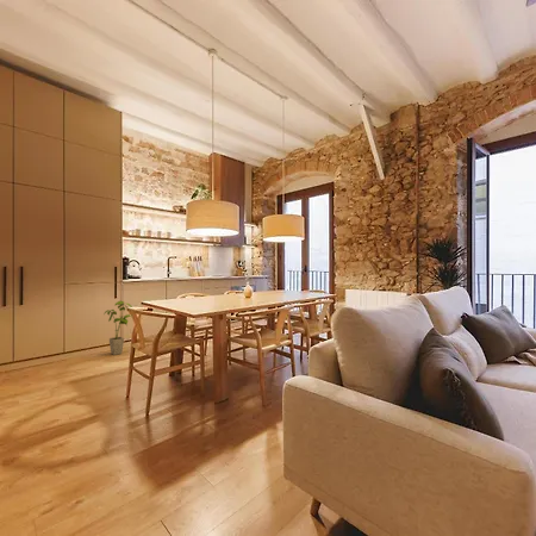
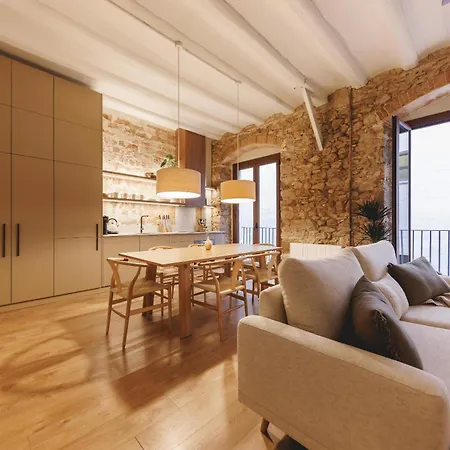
- house plant (119, 326)
